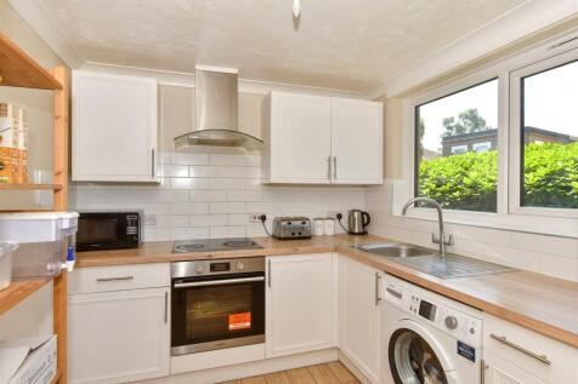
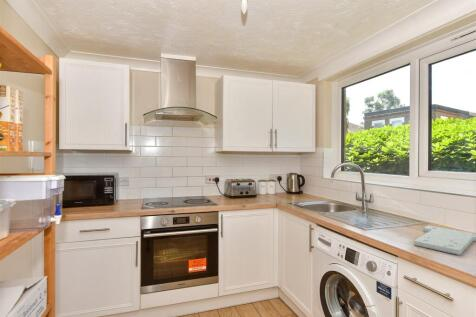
+ cutting board (446, 238)
